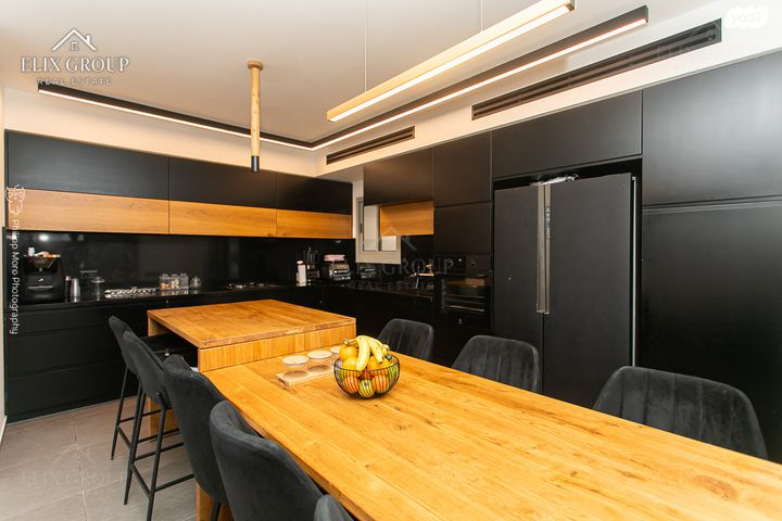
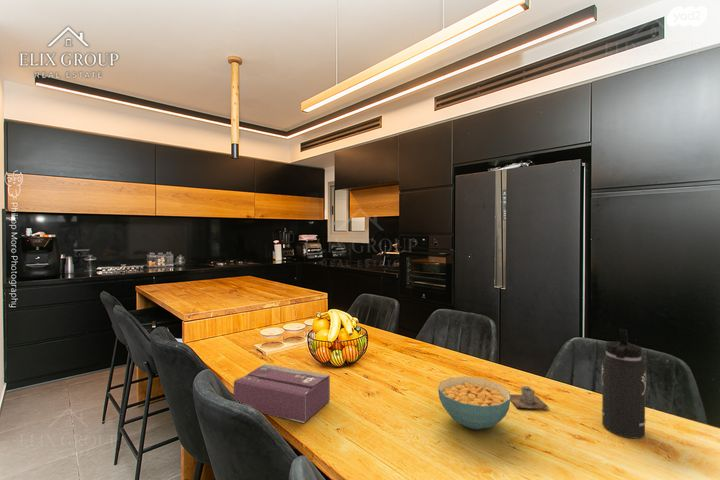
+ tissue box (282, 390)
+ cereal bowl (473, 406)
+ thermos bottle (622, 380)
+ cup (526, 394)
